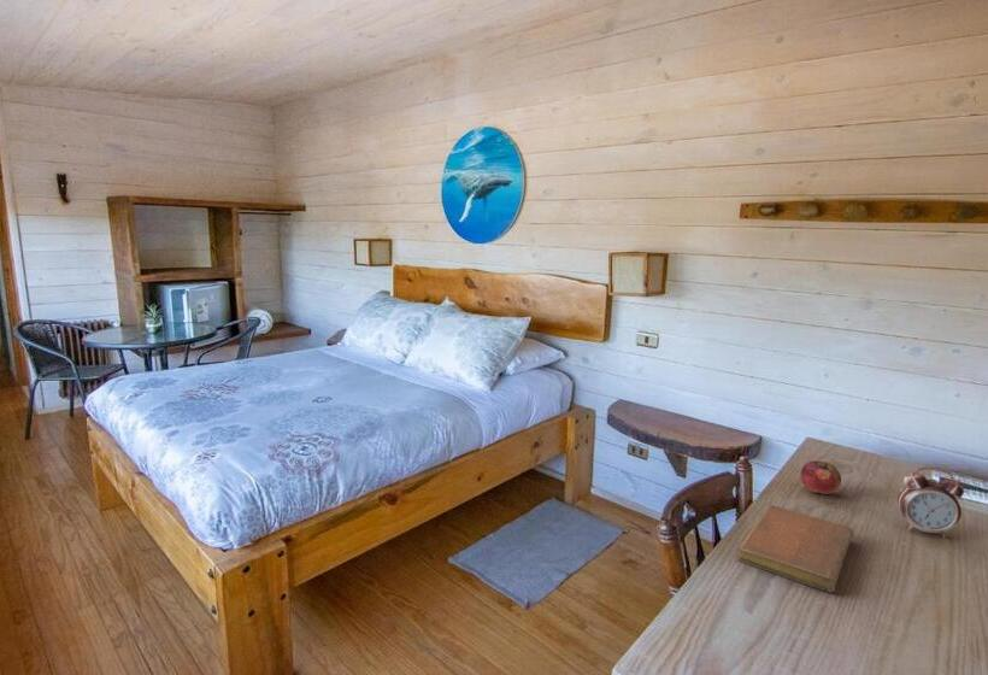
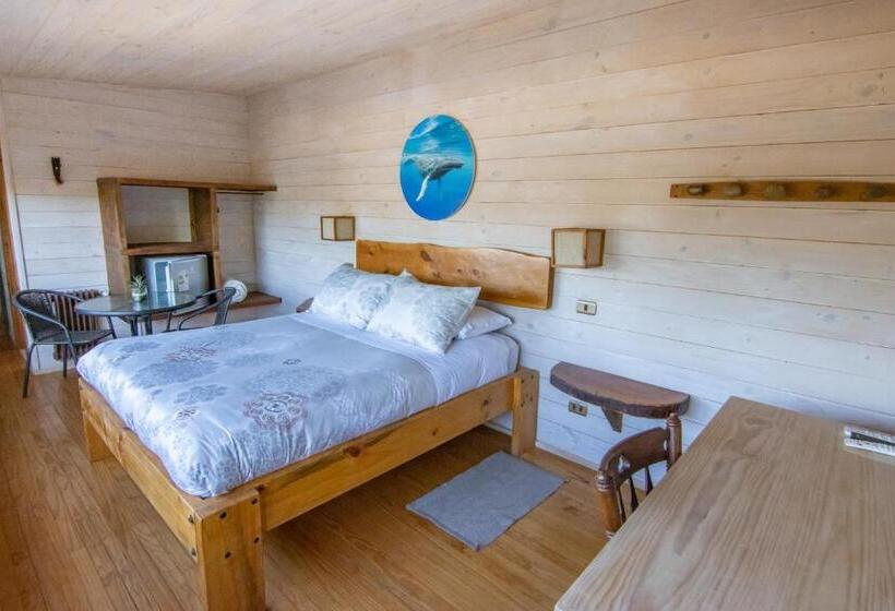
- alarm clock (929, 499)
- fruit (821, 476)
- notebook (798, 542)
